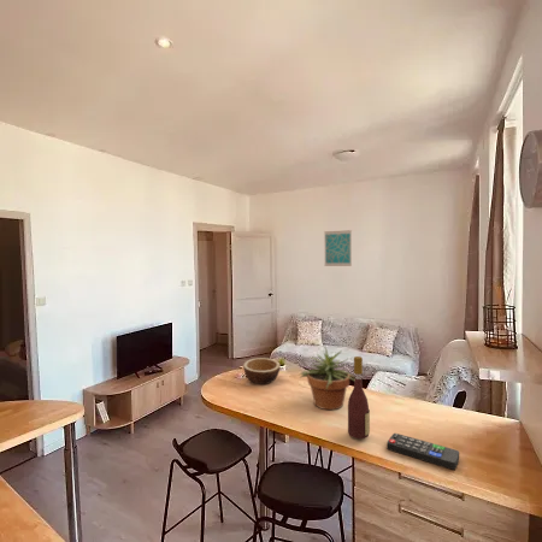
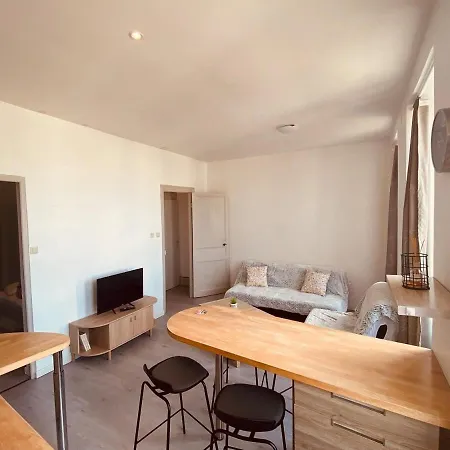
- wall art (337, 248)
- remote control (422, 449)
- potted plant (330, 376)
- wine bottle (358, 396)
- bowl (261, 371)
